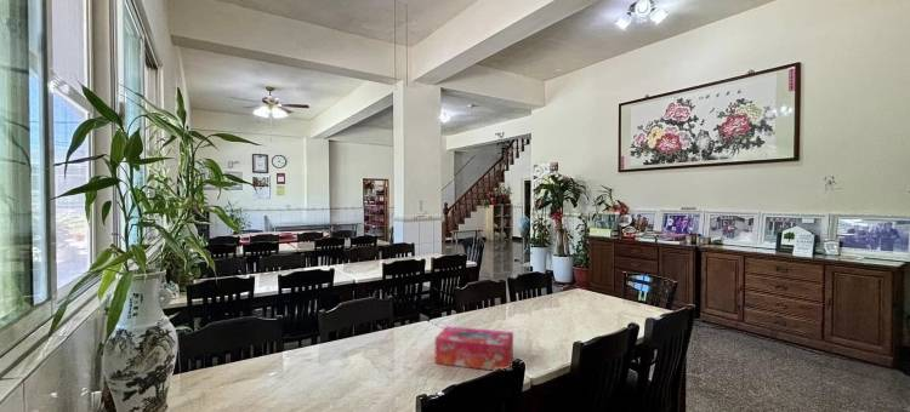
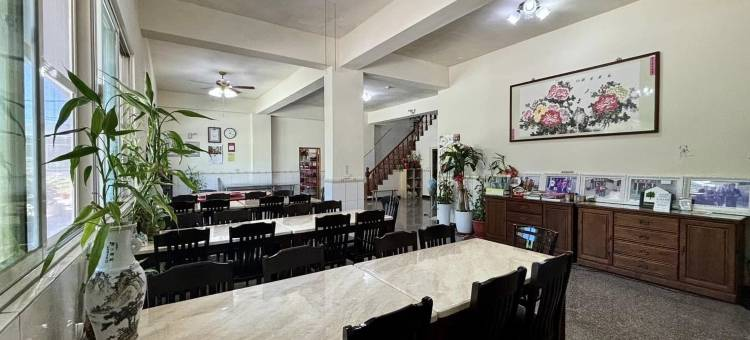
- tissue box (474, 347)
